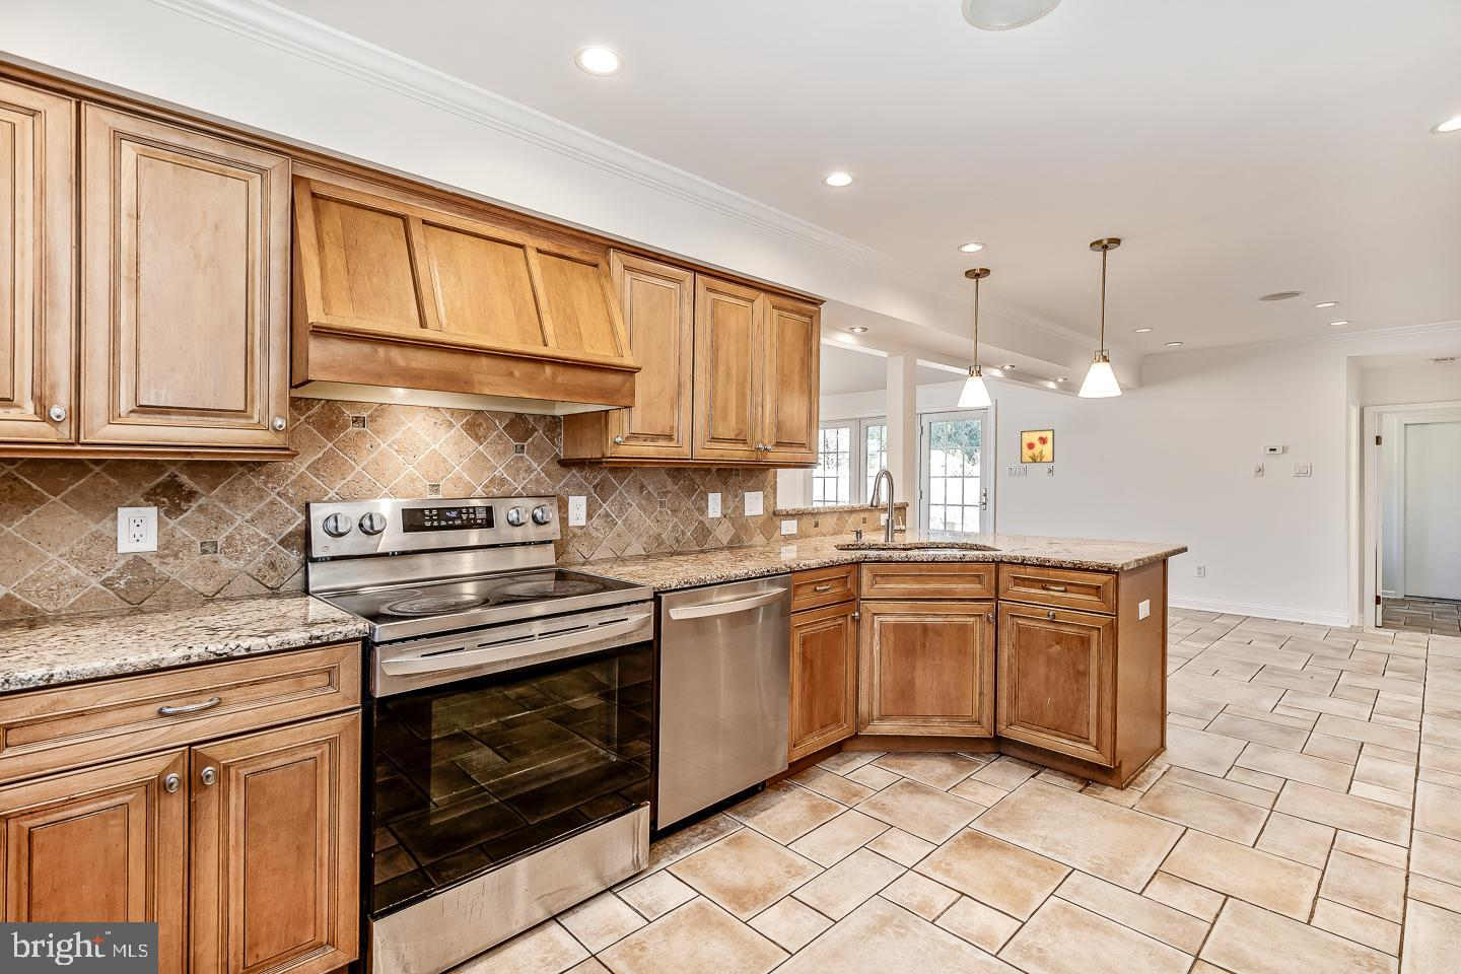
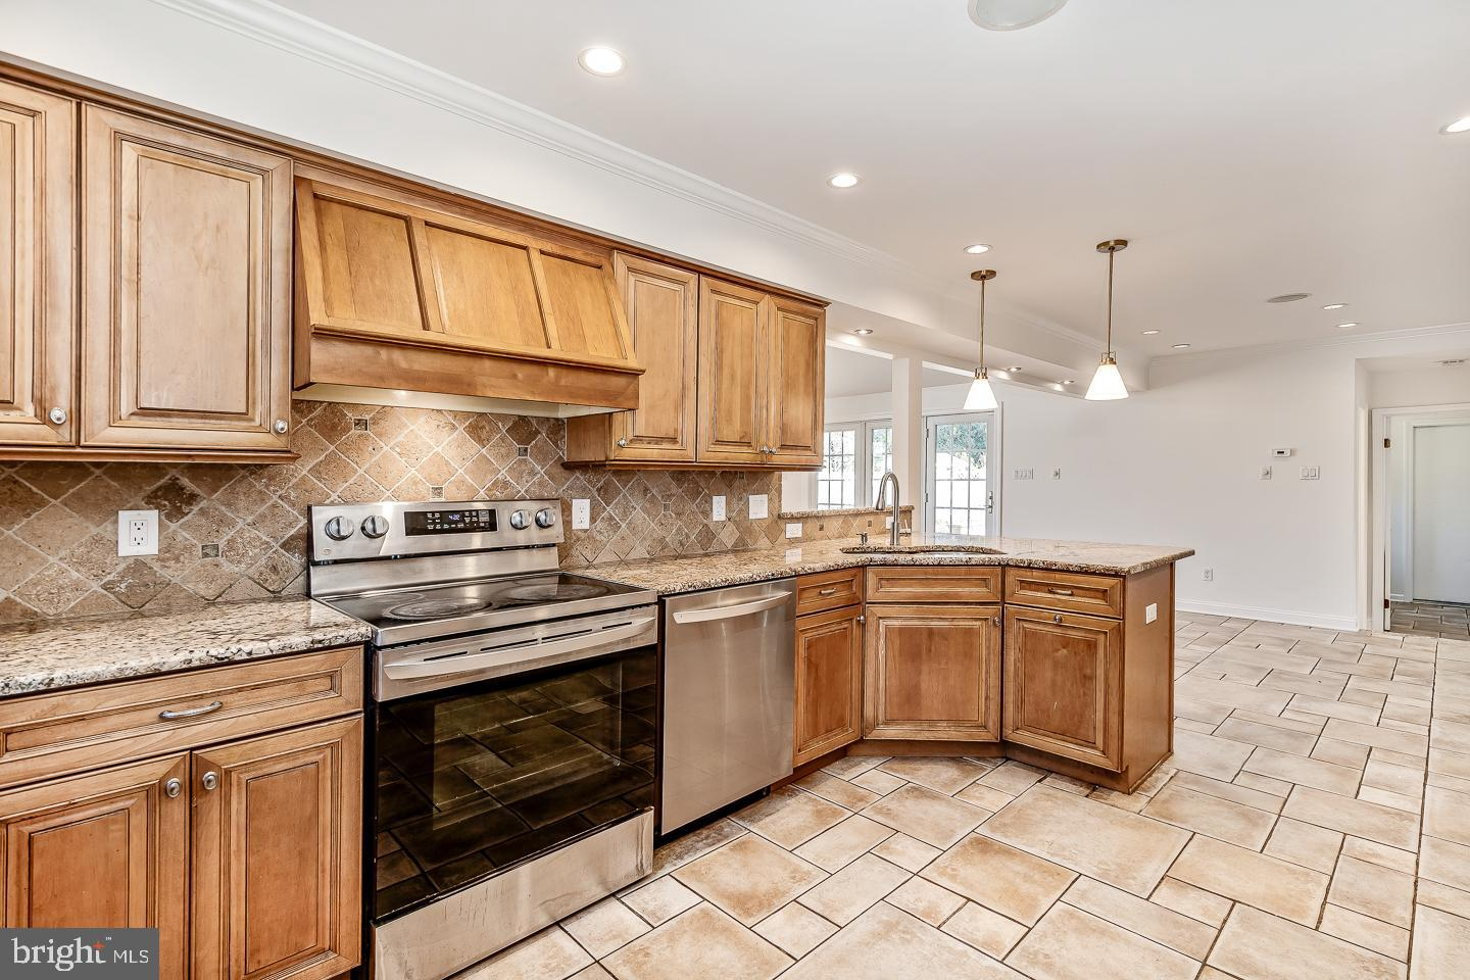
- wall art (1037, 447)
